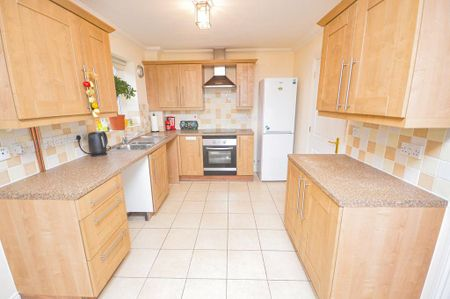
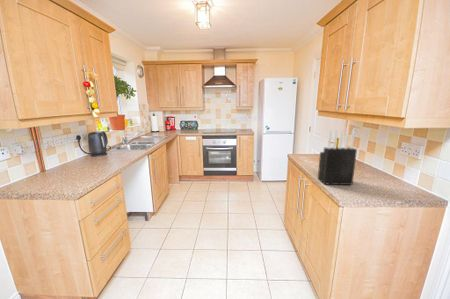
+ knife block (336, 156)
